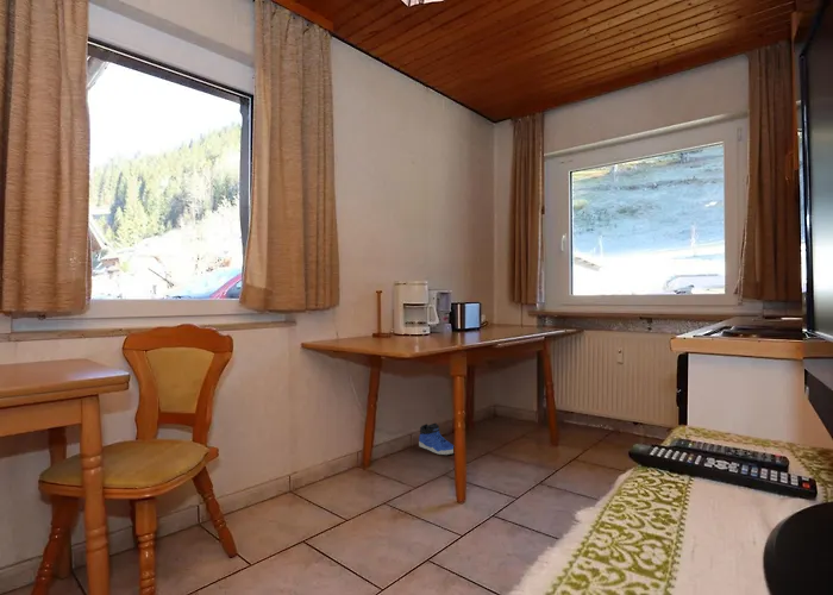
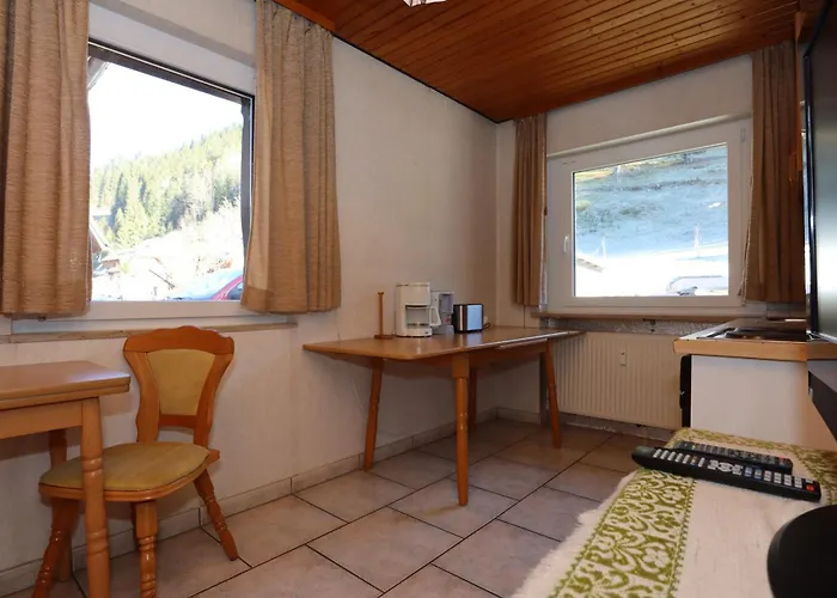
- sneaker (437, 437)
